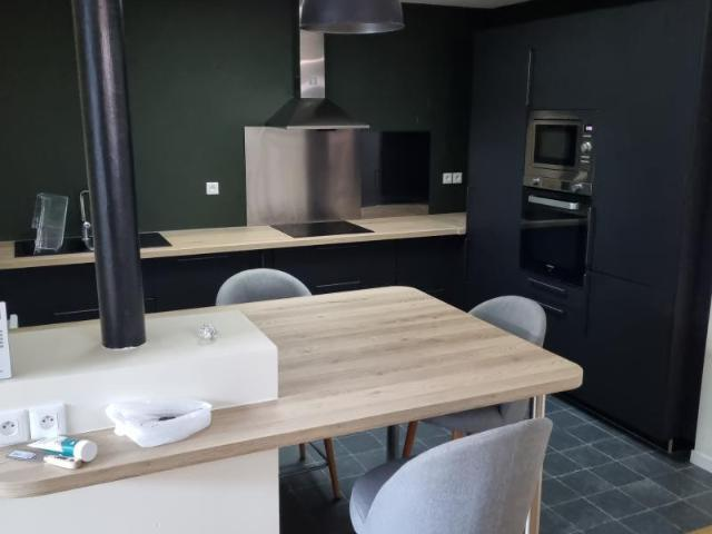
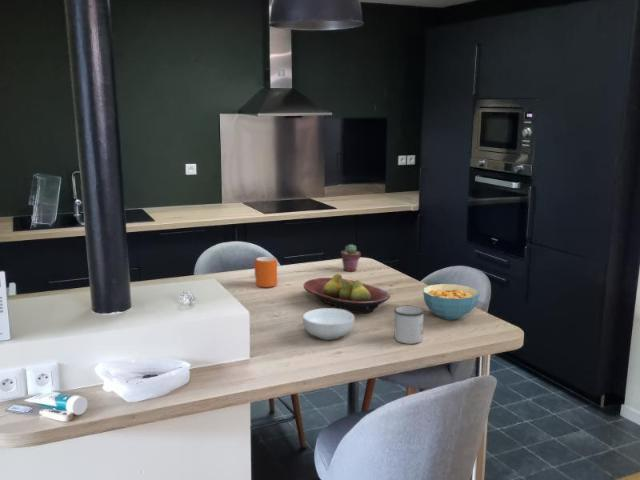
+ mug (263, 271)
+ fruit bowl (345, 290)
+ cereal bowl (450, 304)
+ mug (407, 322)
+ cereal bowl (328, 325)
+ potted succulent (350, 257)
